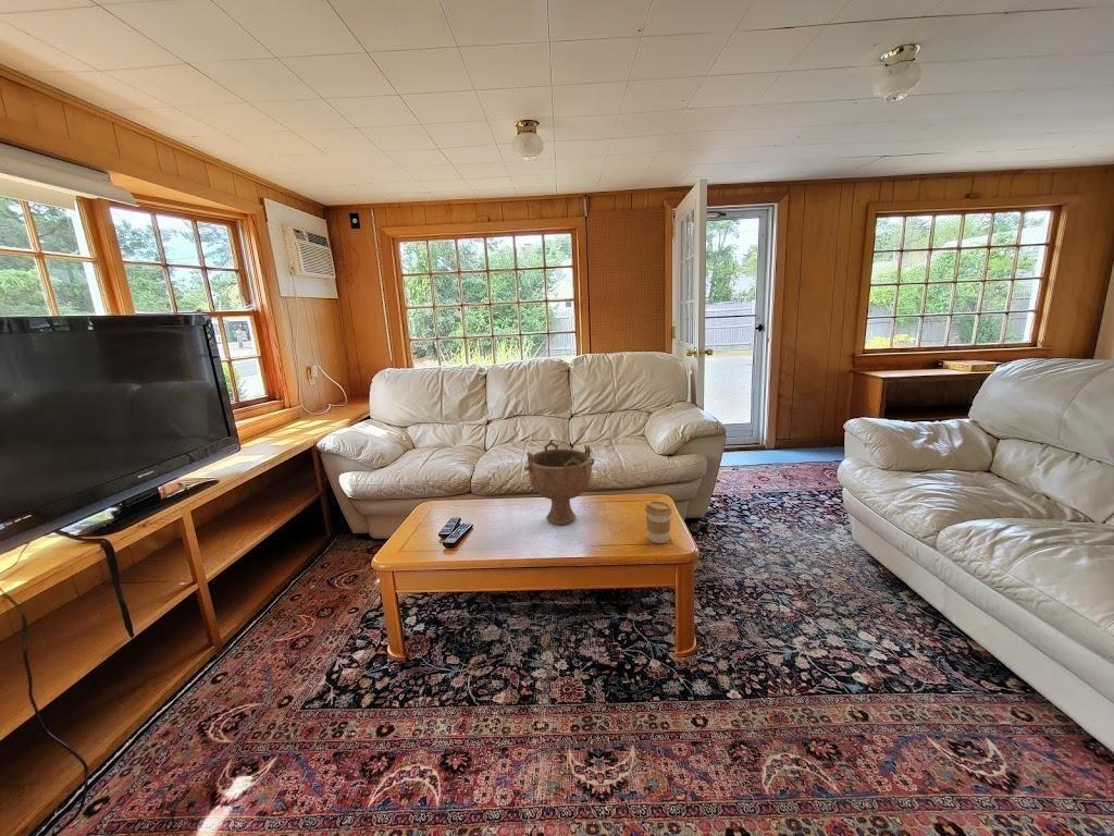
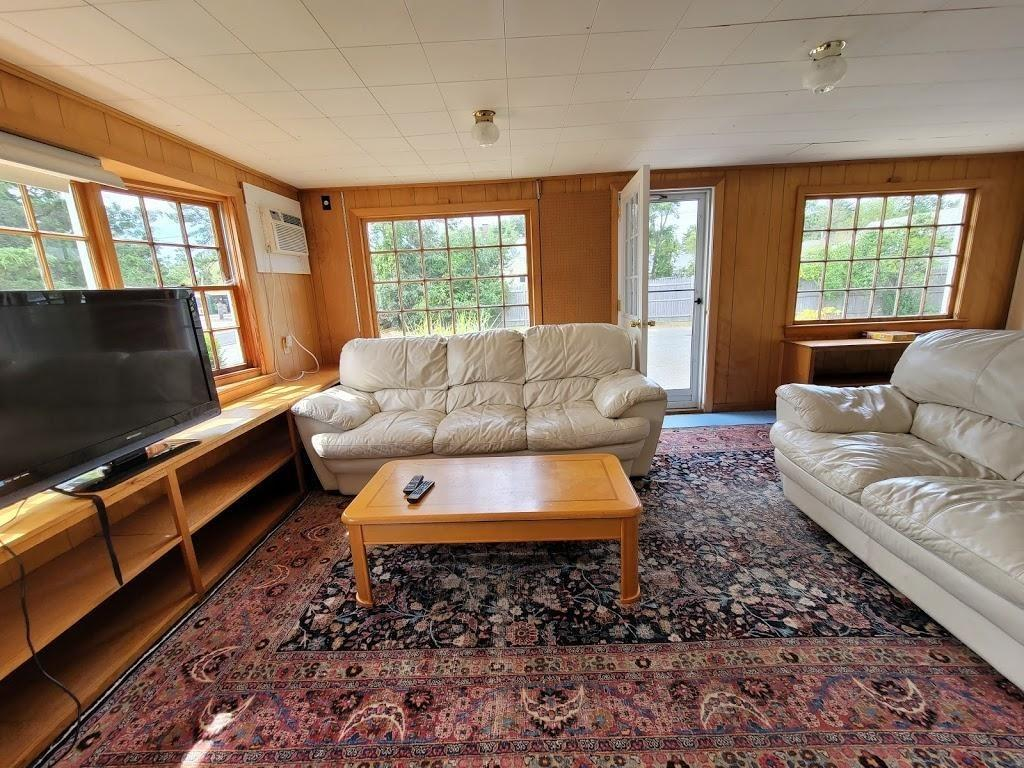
- decorative bowl (560, 483)
- coffee cup (658, 520)
